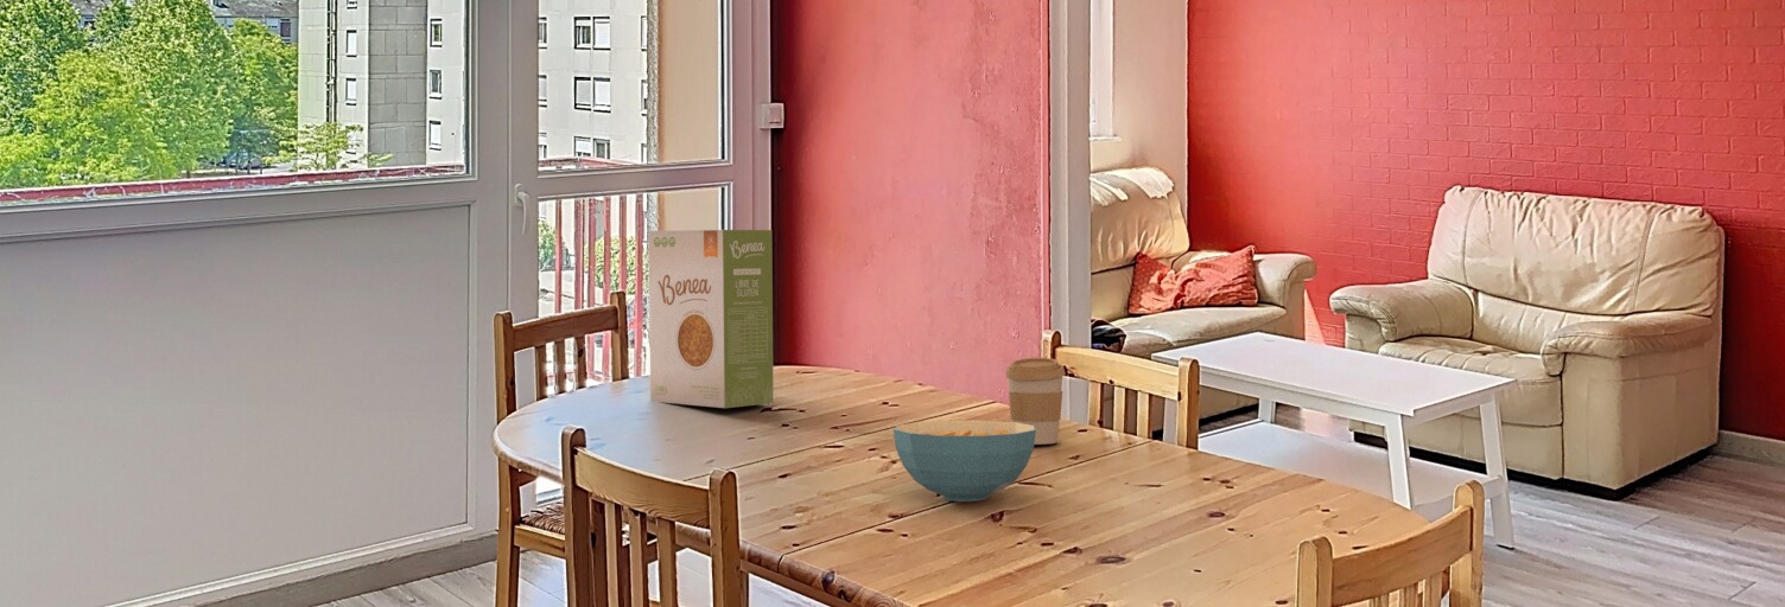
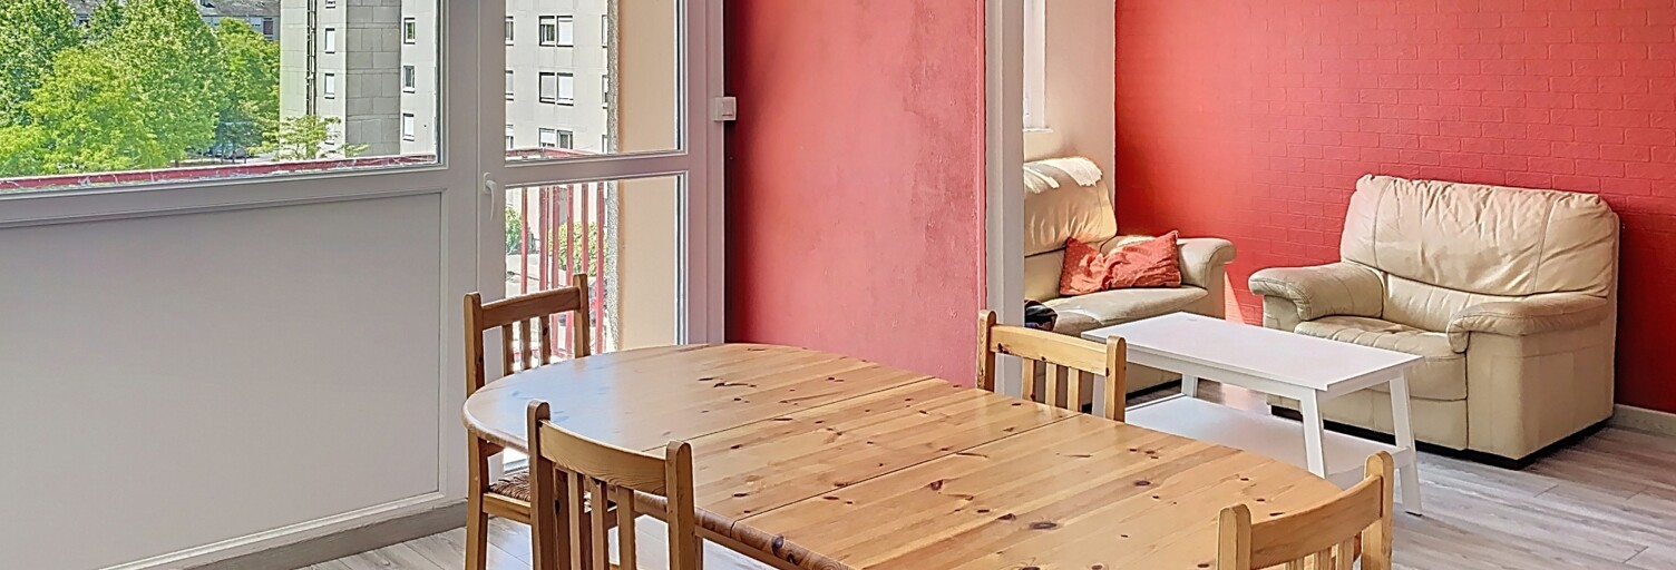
- cereal bowl (965, 462)
- coffee cup (1035, 400)
- food box (710, 315)
